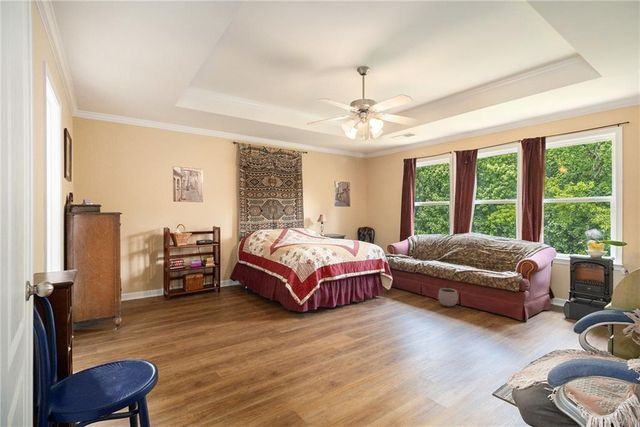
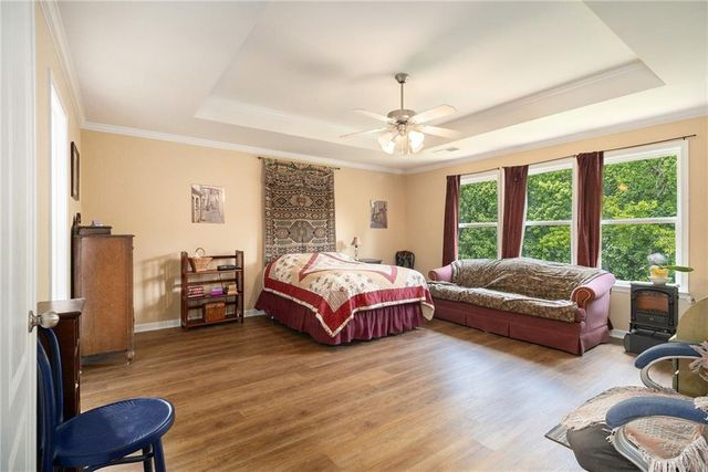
- plant pot (448, 294)
